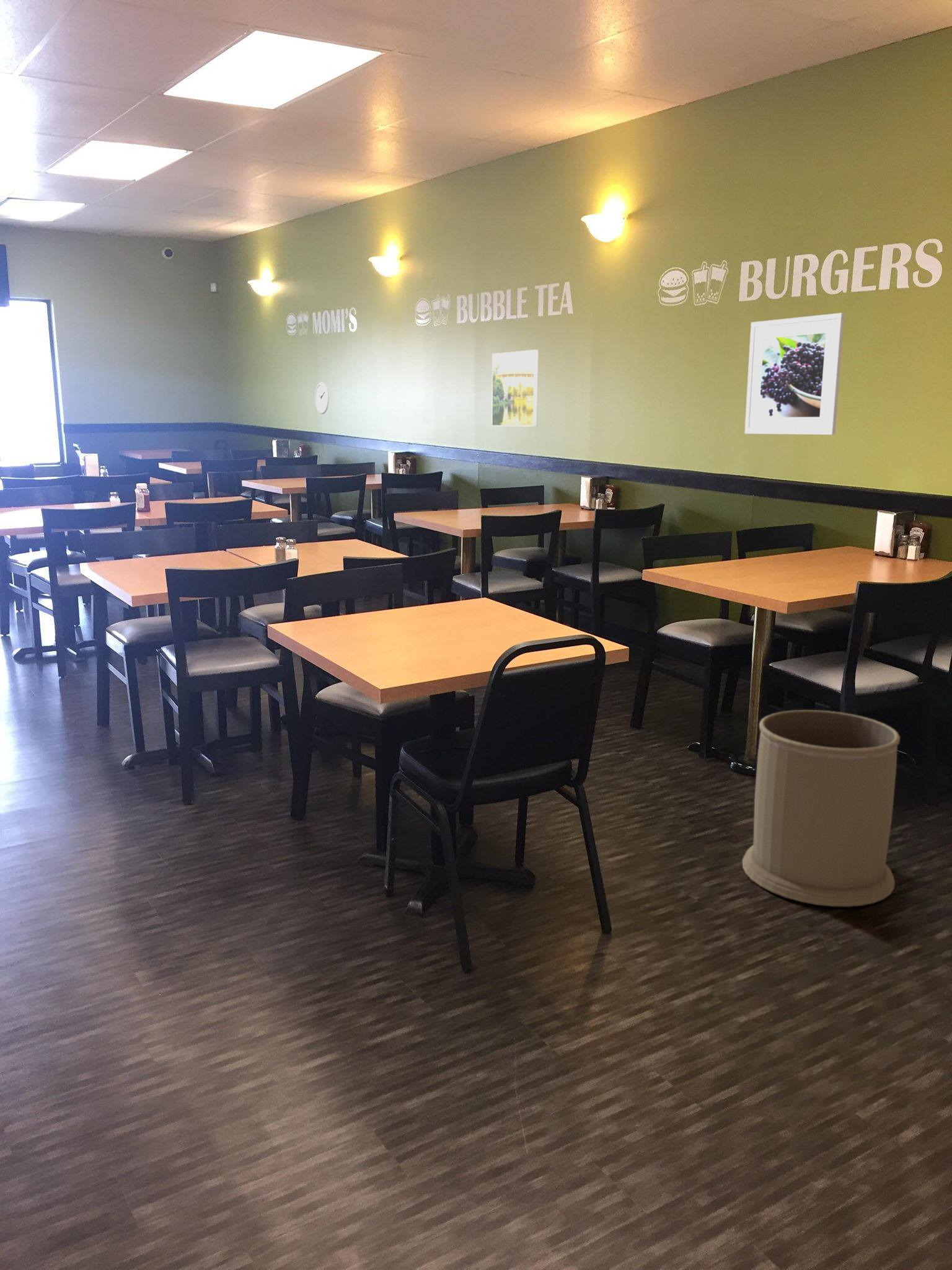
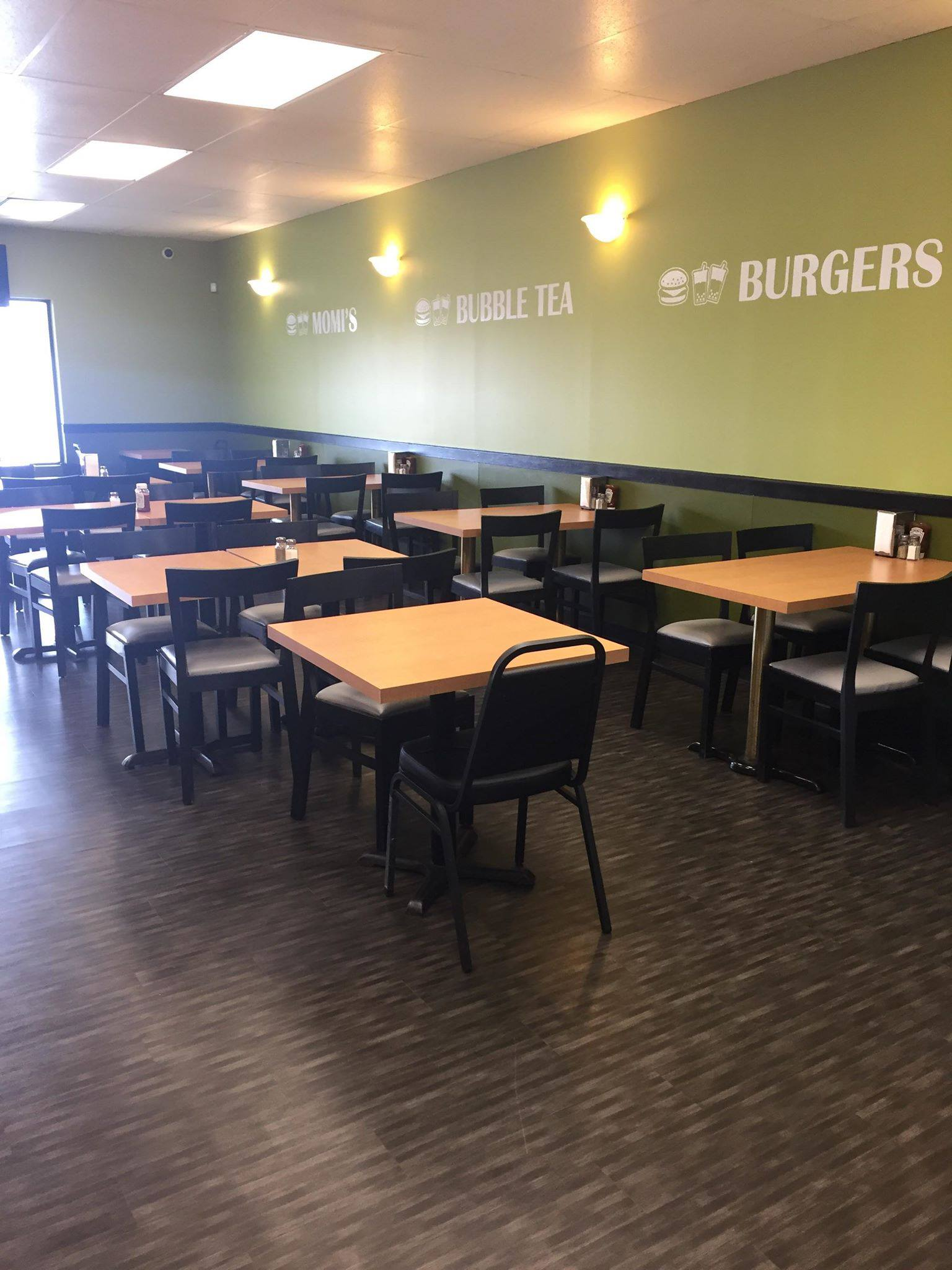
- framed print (514, 389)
- trash can (822, 801)
- wall clock (321, 398)
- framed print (791, 376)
